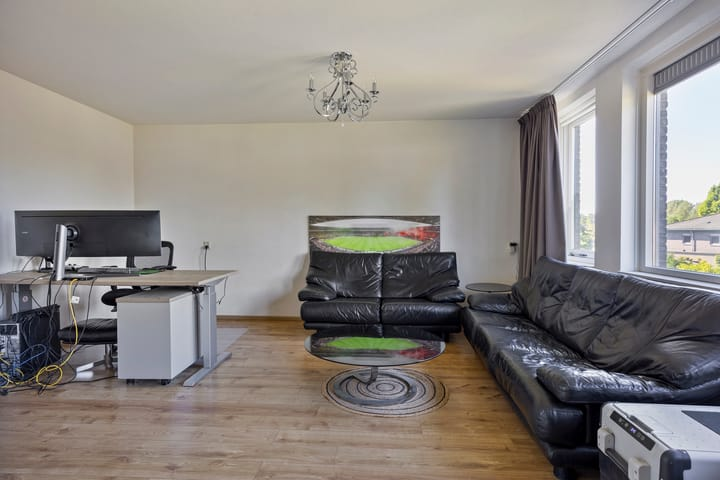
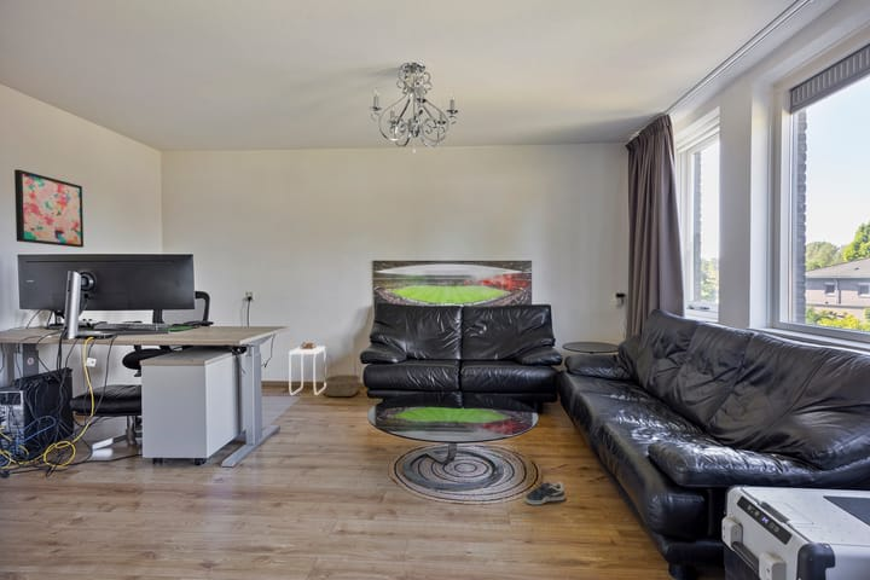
+ basket (342, 375)
+ wall art (51, 211)
+ sneaker (544, 491)
+ side table (302, 367)
